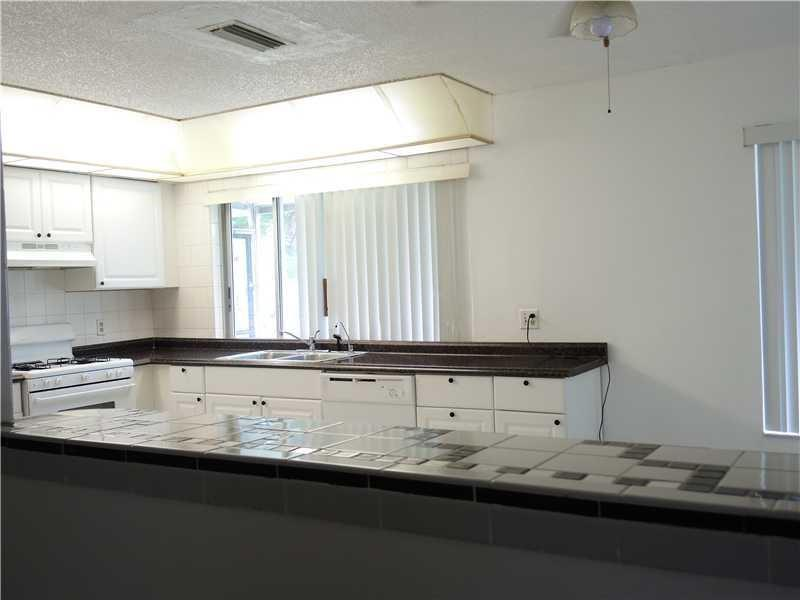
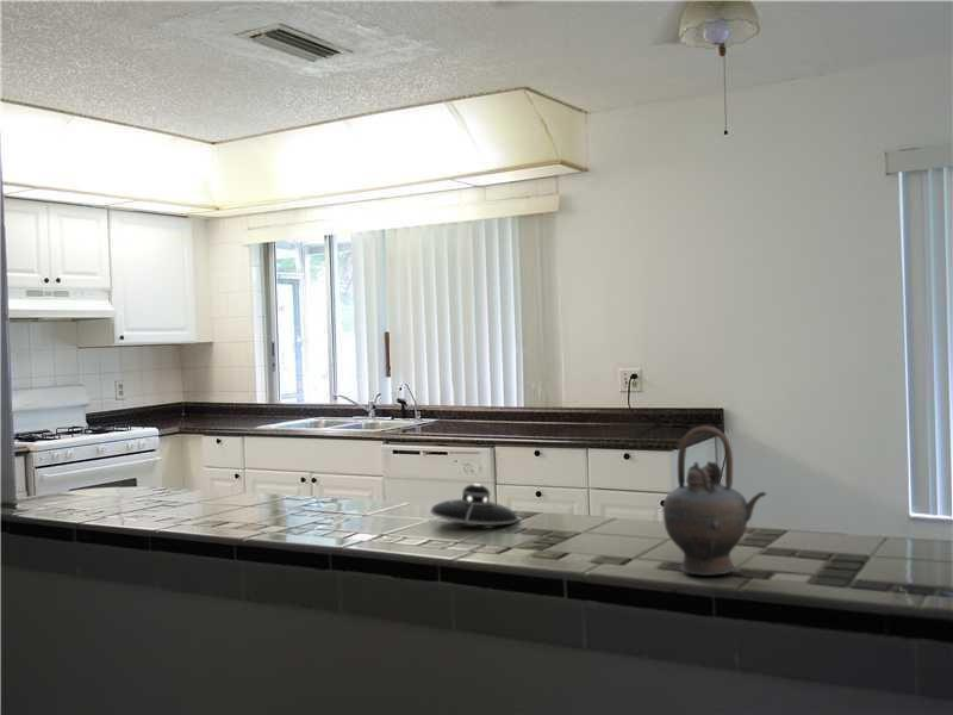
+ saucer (473, 502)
+ teapot (714, 499)
